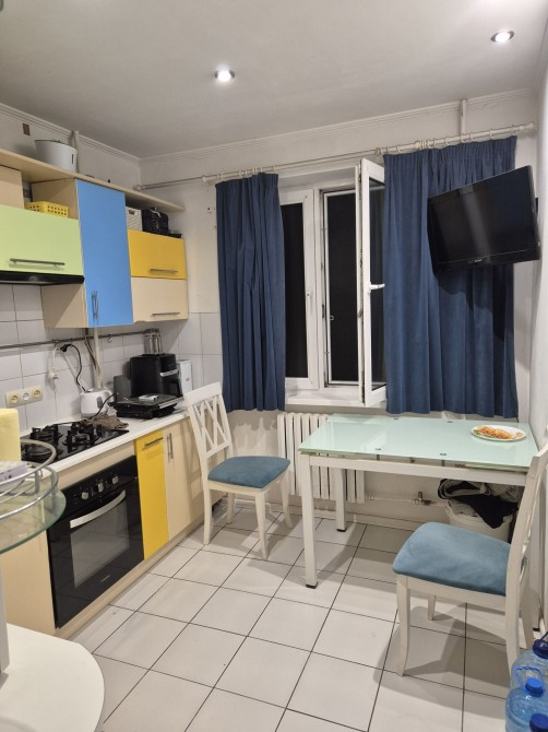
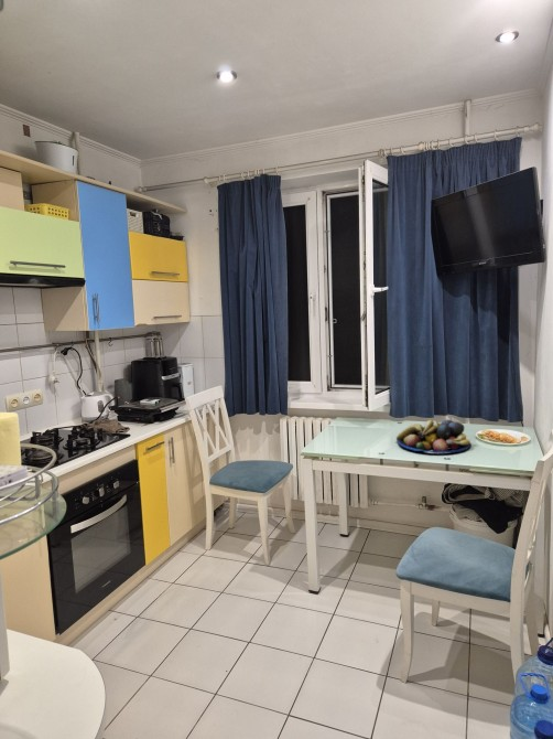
+ fruit bowl (433, 431)
